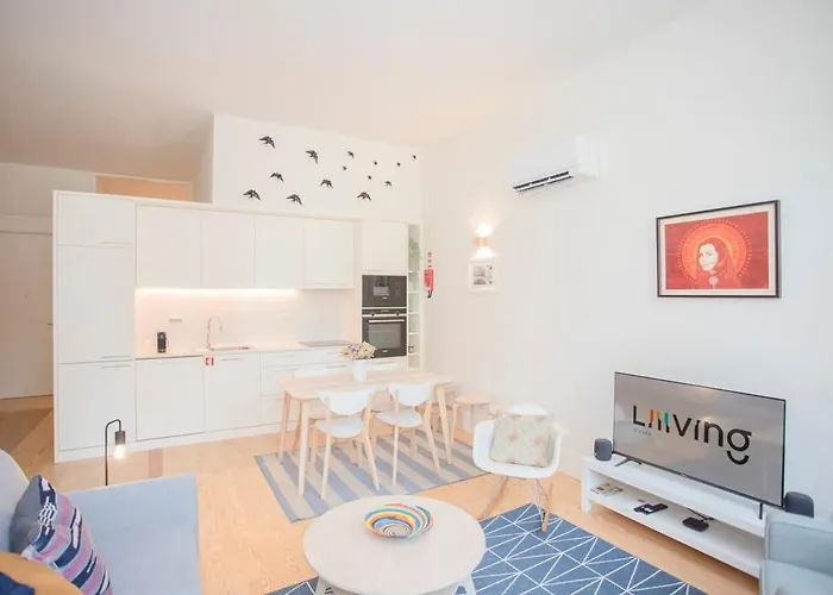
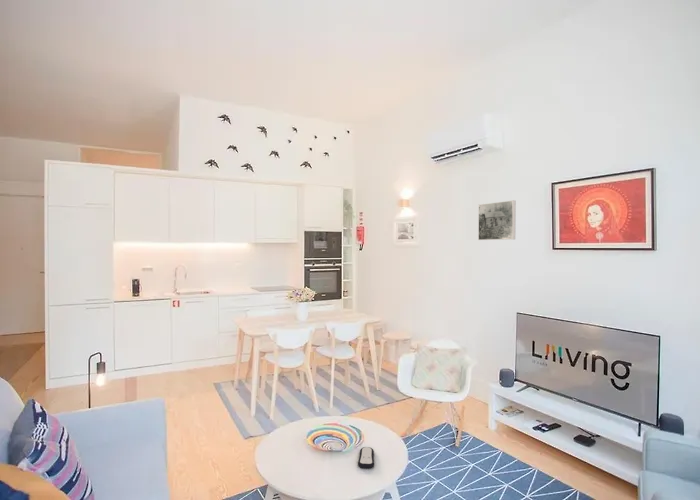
+ remote control (366, 457)
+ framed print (496, 221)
